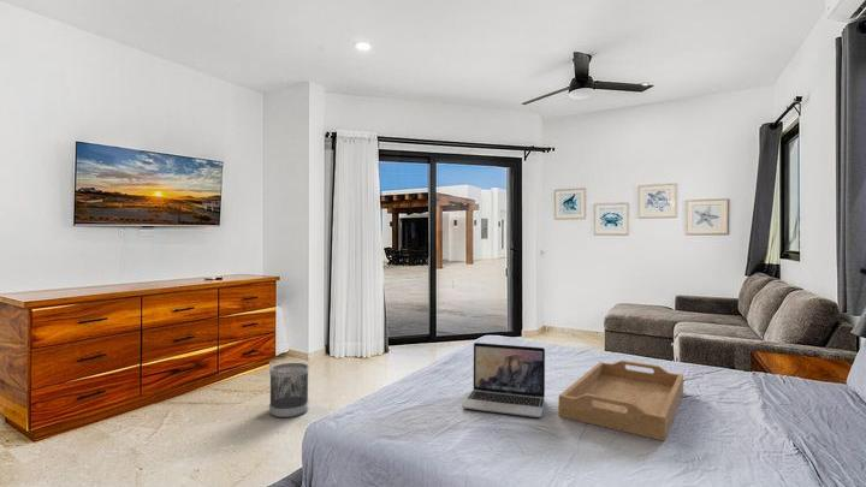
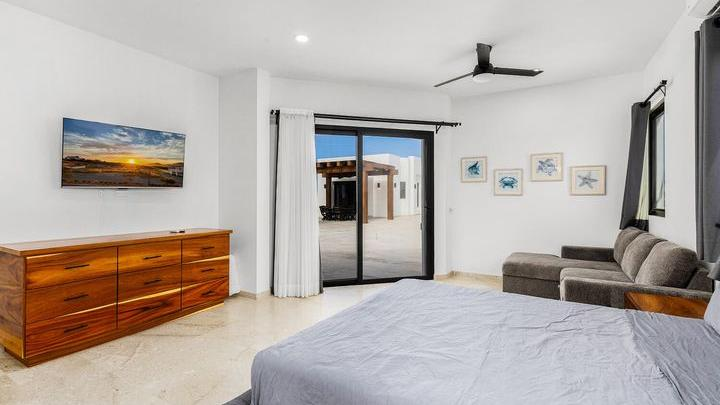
- wastebasket (289, 388)
- laptop (504, 376)
- serving tray (625, 391)
